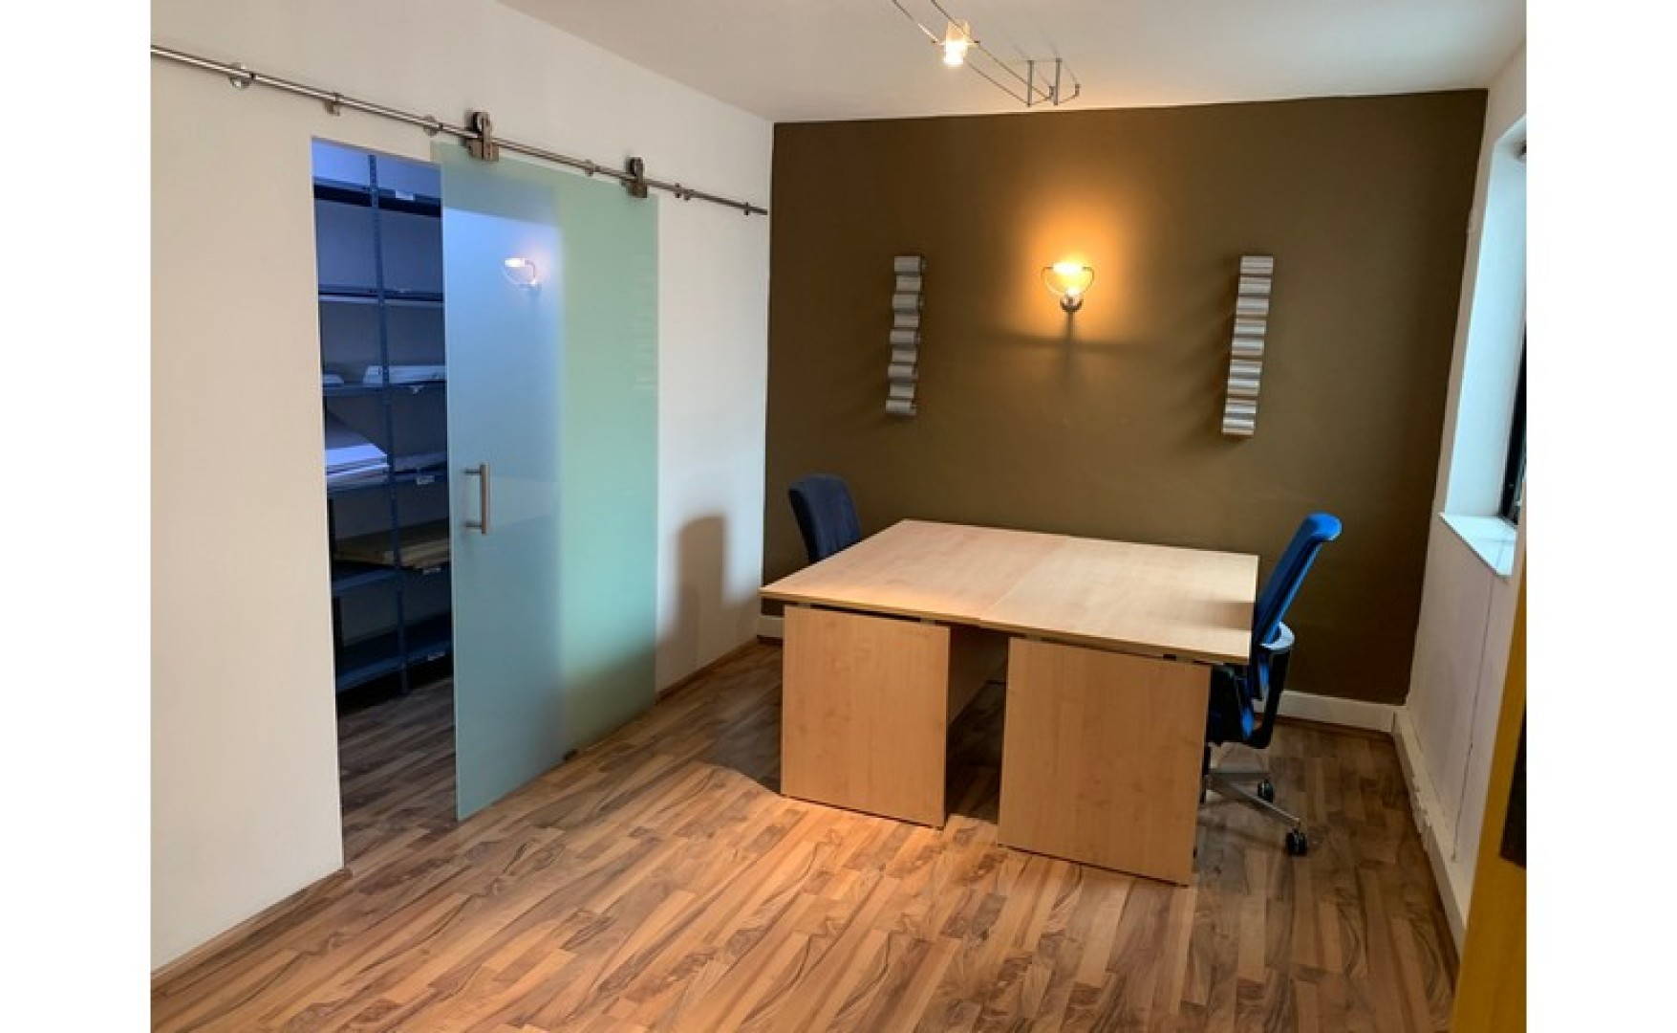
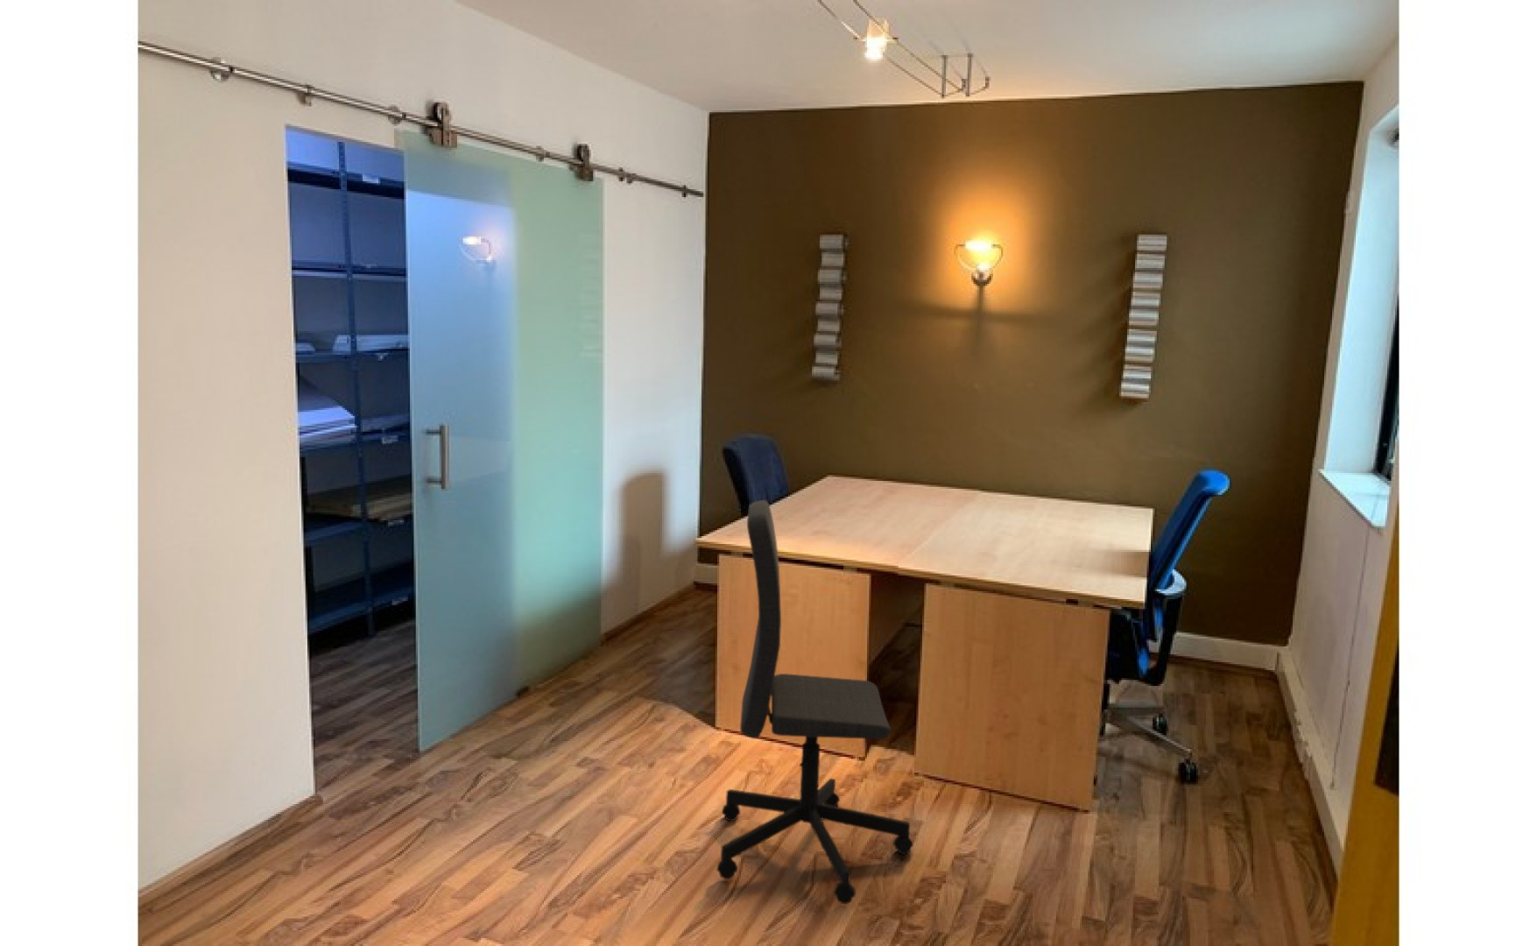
+ office chair (823, 683)
